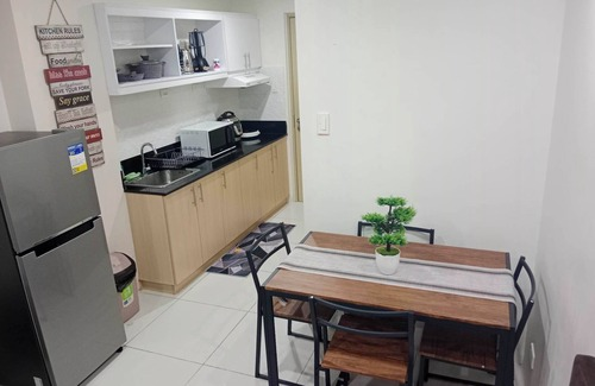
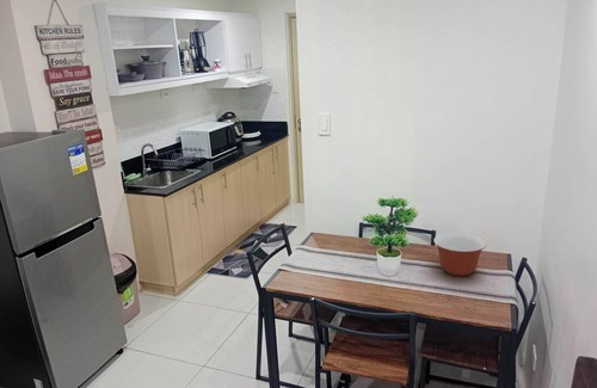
+ mixing bowl (458, 255)
